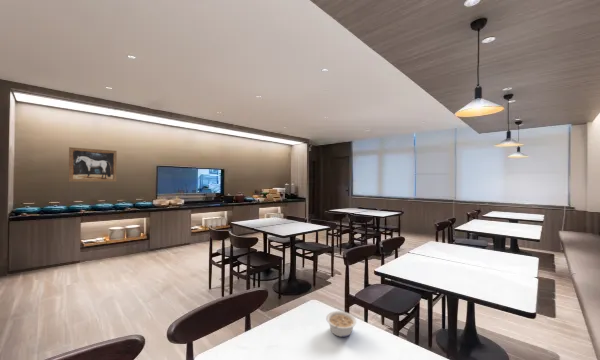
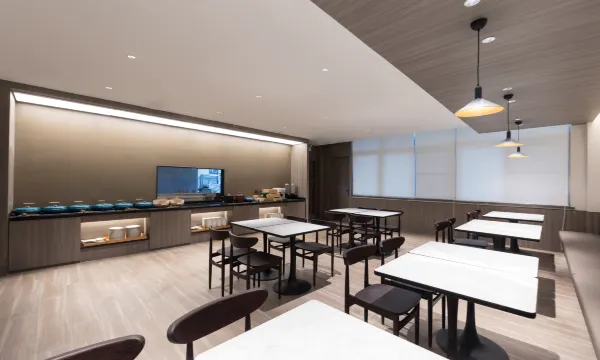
- wall art (94, 165)
- legume (341, 324)
